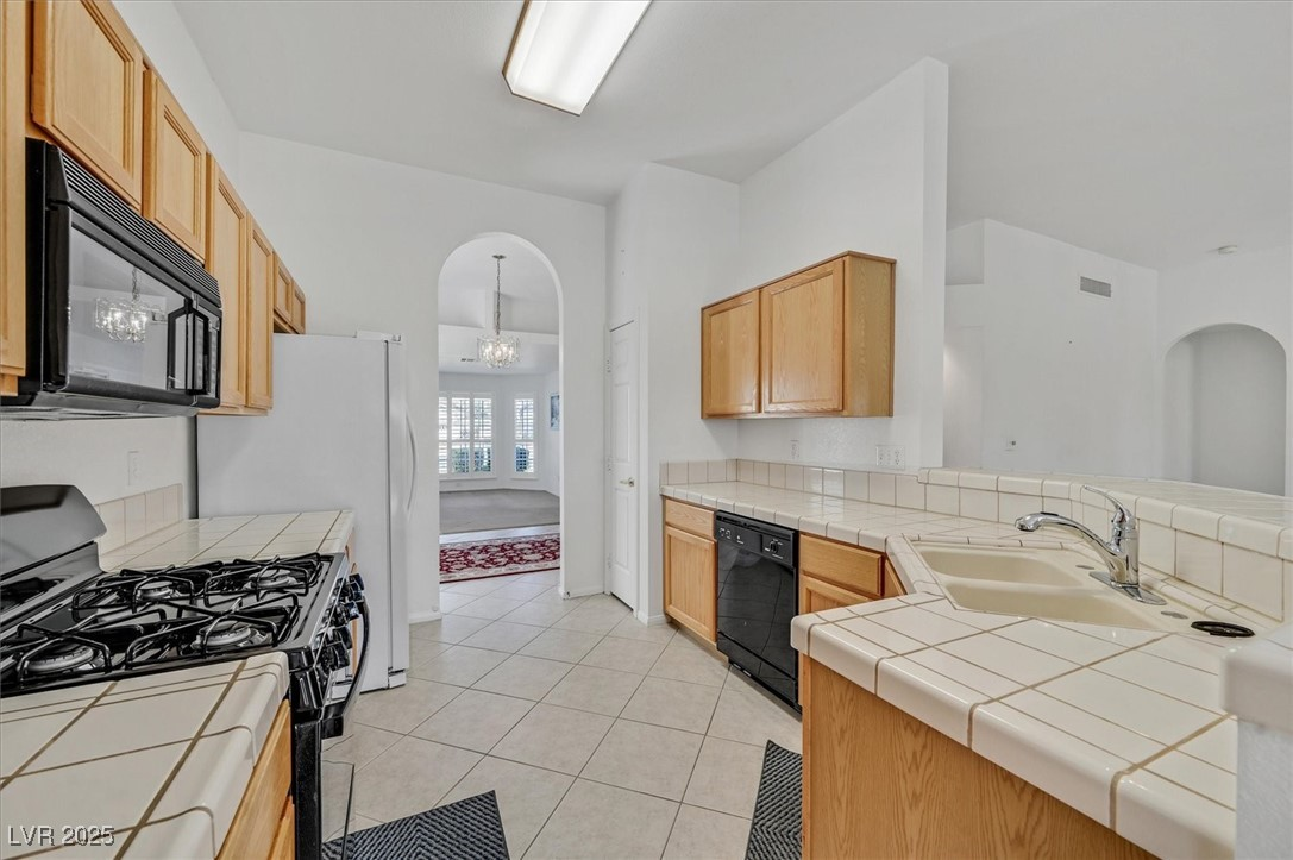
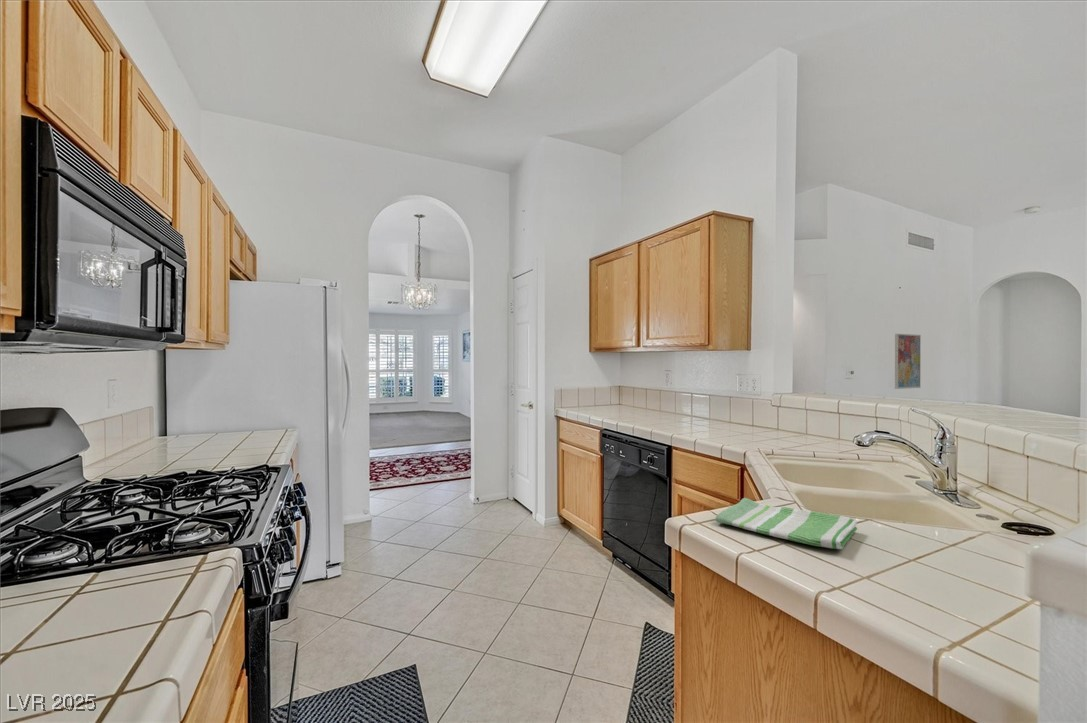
+ wall art (907, 361)
+ dish towel (785, 520)
